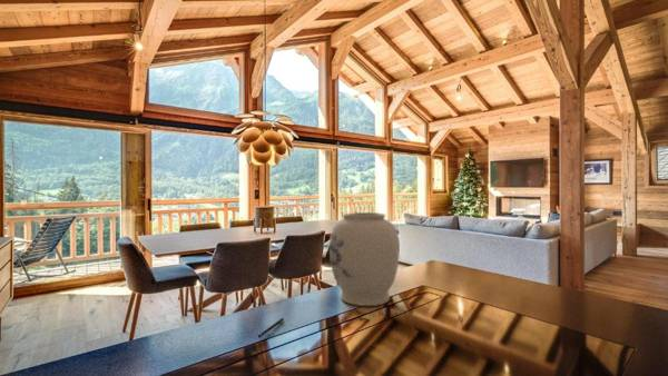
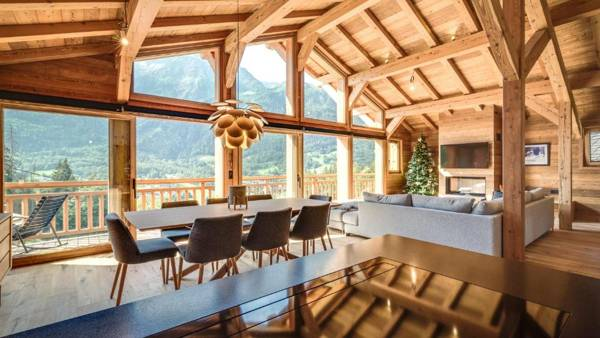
- pen (272, 326)
- vase (364, 255)
